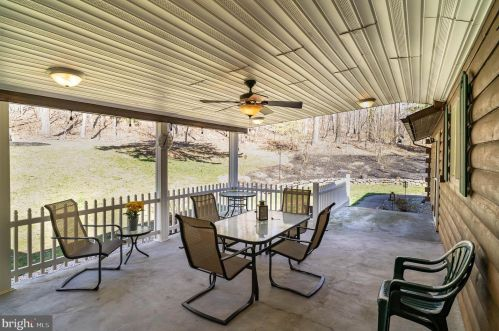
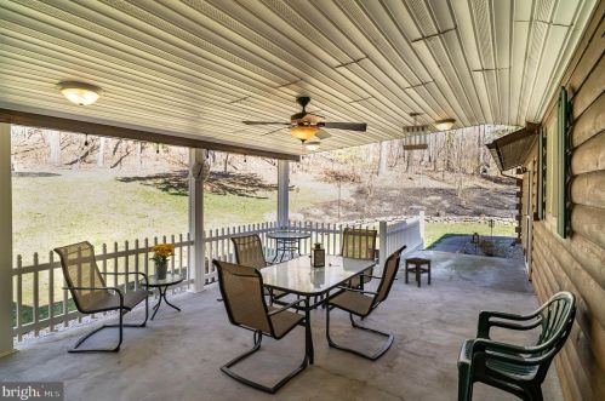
+ wind chime (415, 131)
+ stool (417, 271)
